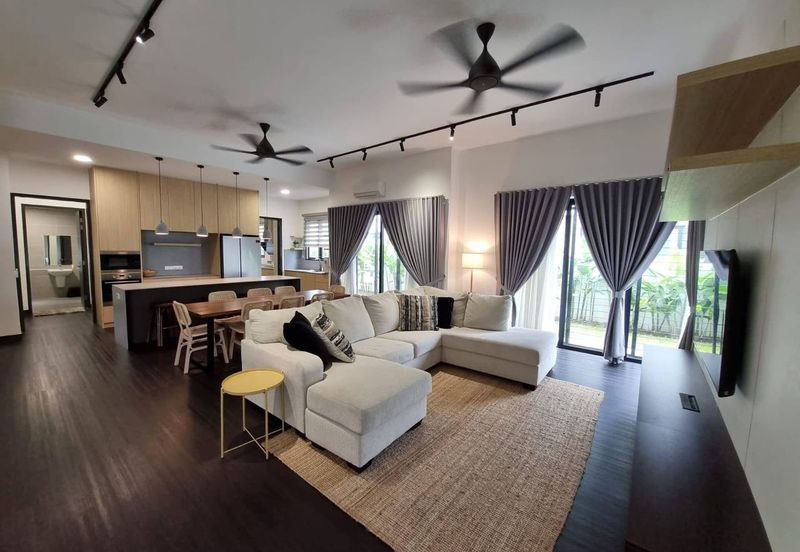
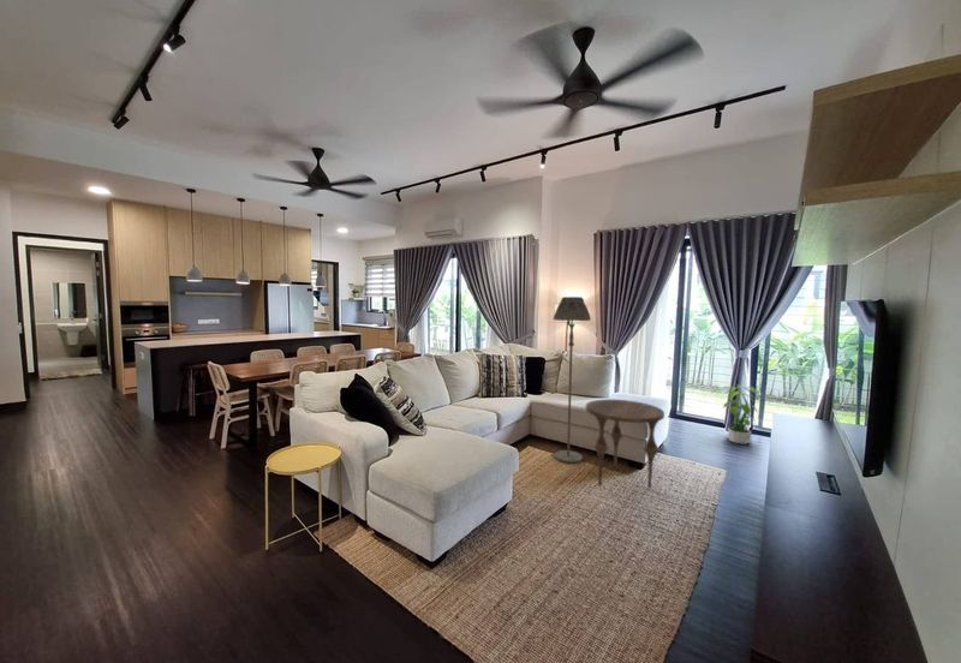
+ side table (619, 441)
+ floor lamp (569, 377)
+ potted plant (734, 412)
